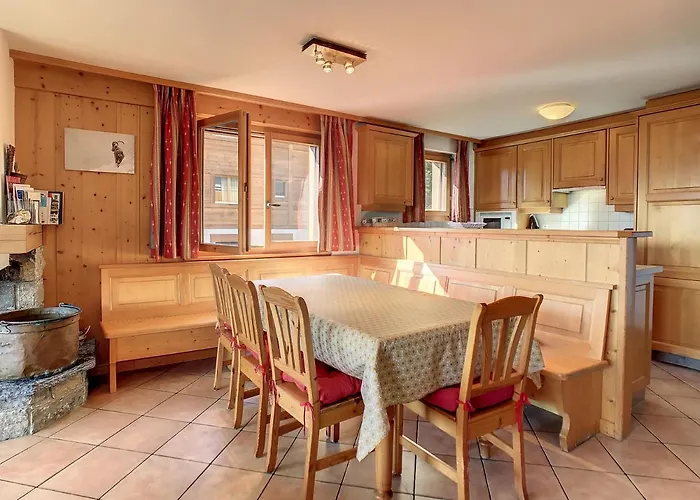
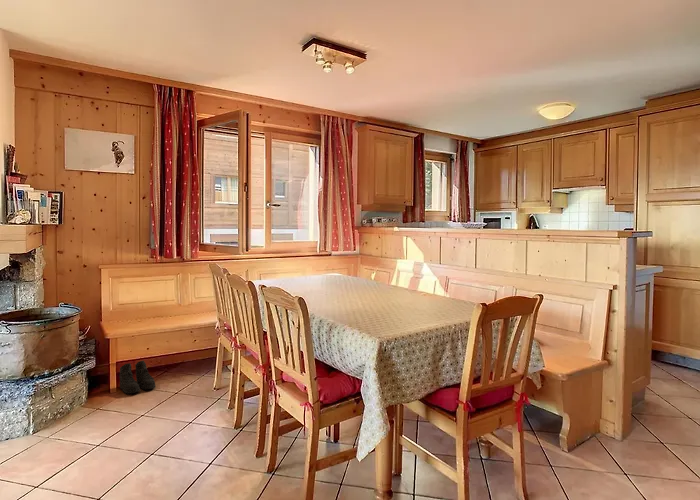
+ boots (137, 375)
